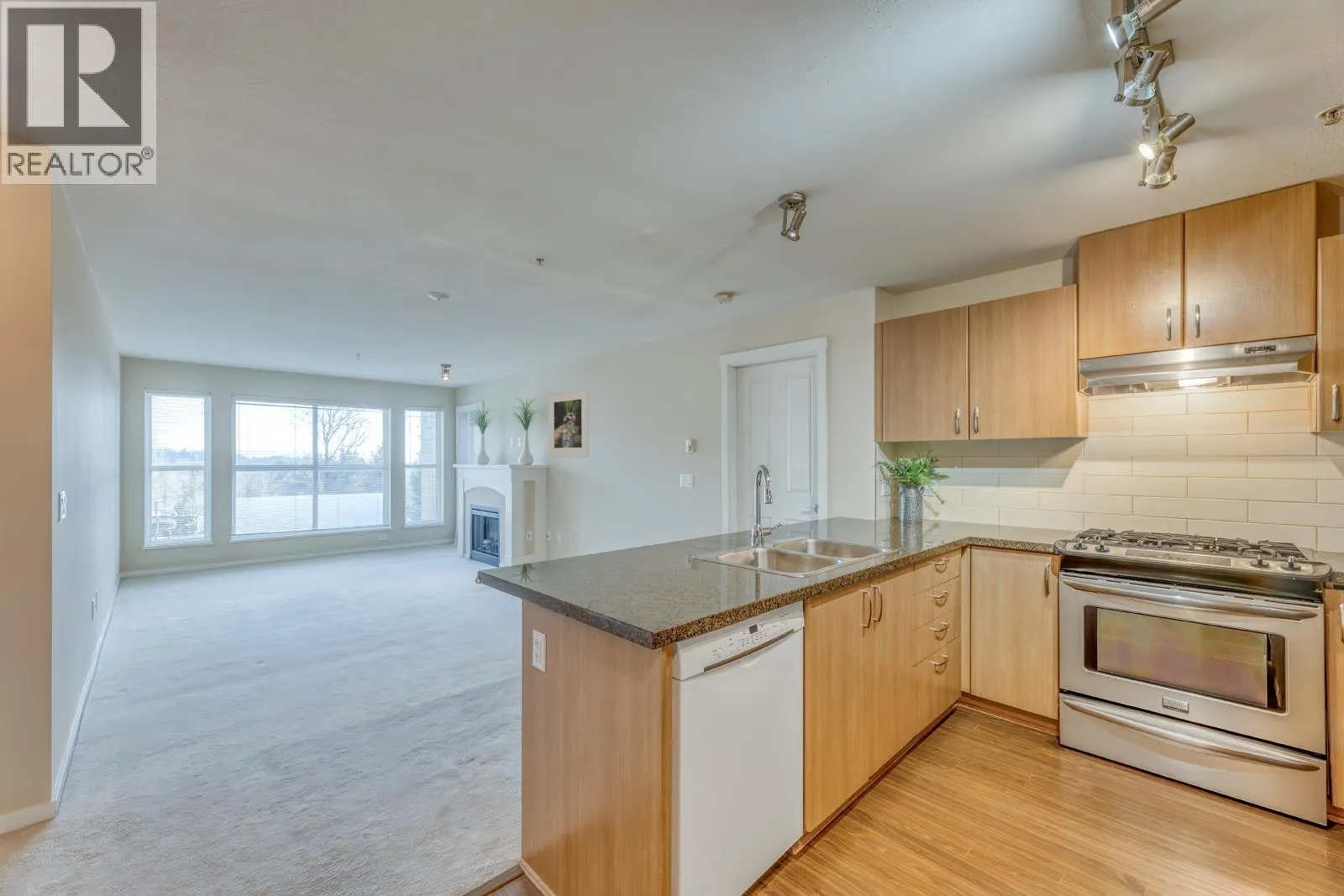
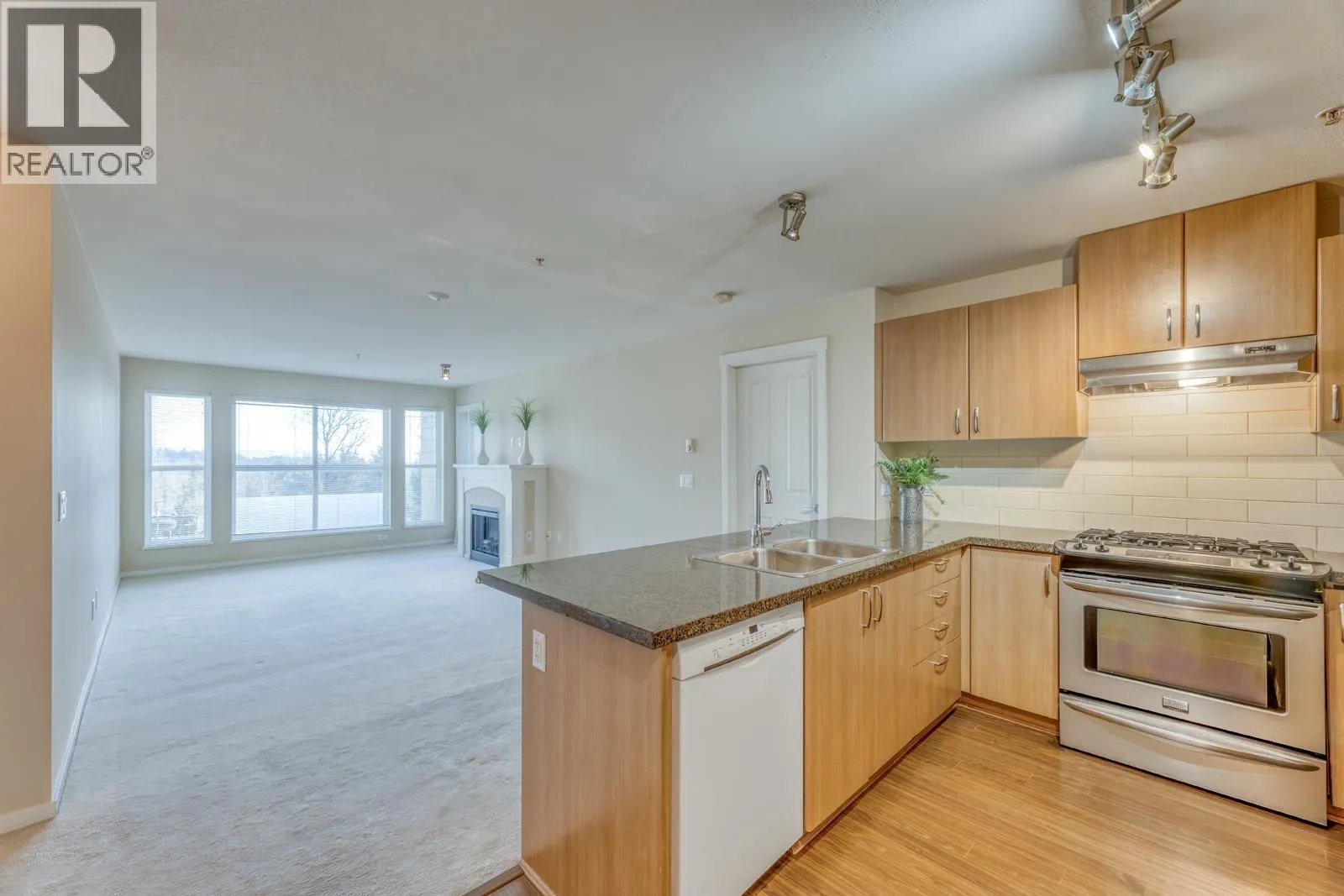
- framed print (568, 424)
